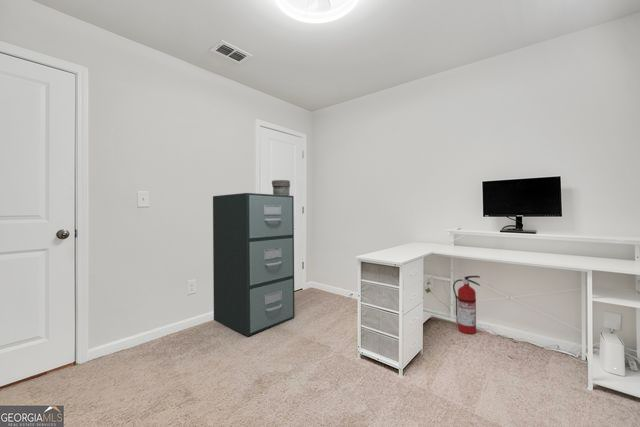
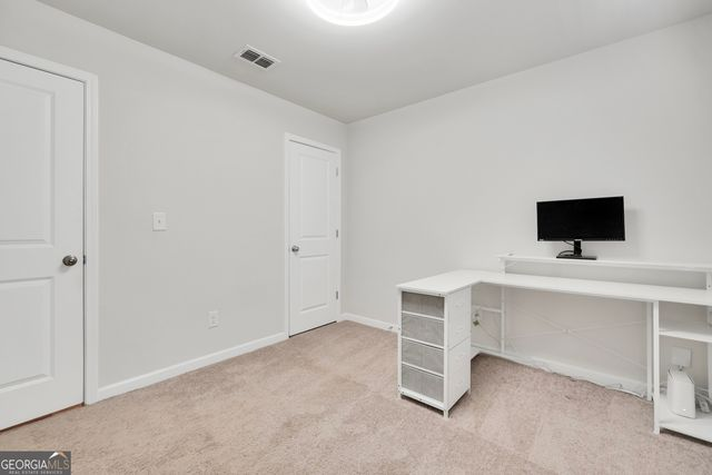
- fire extinguisher (466, 302)
- decorative box (281, 188)
- filing cabinet (255, 257)
